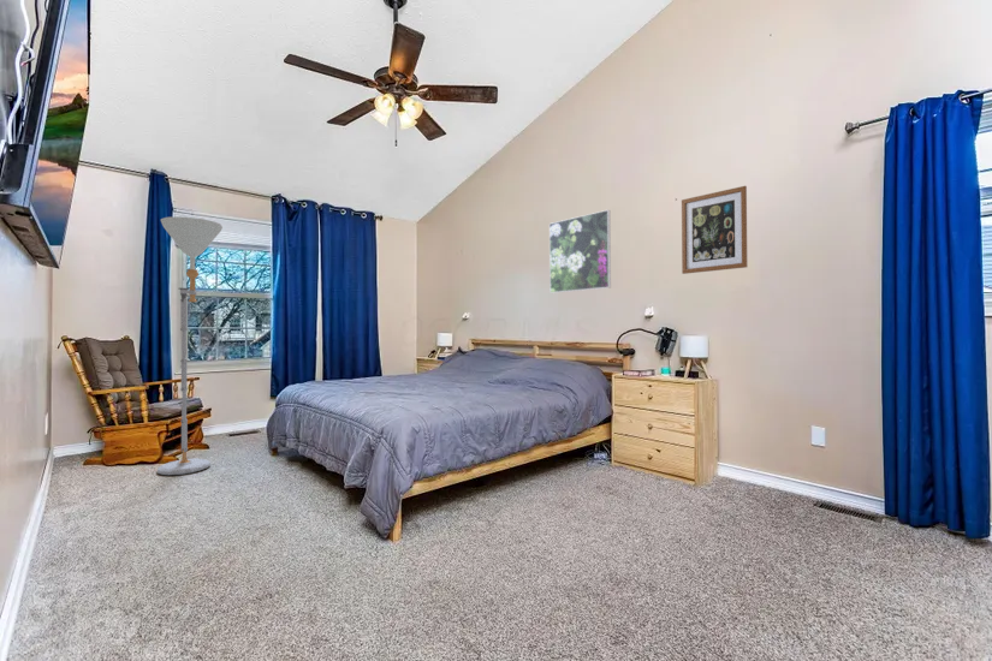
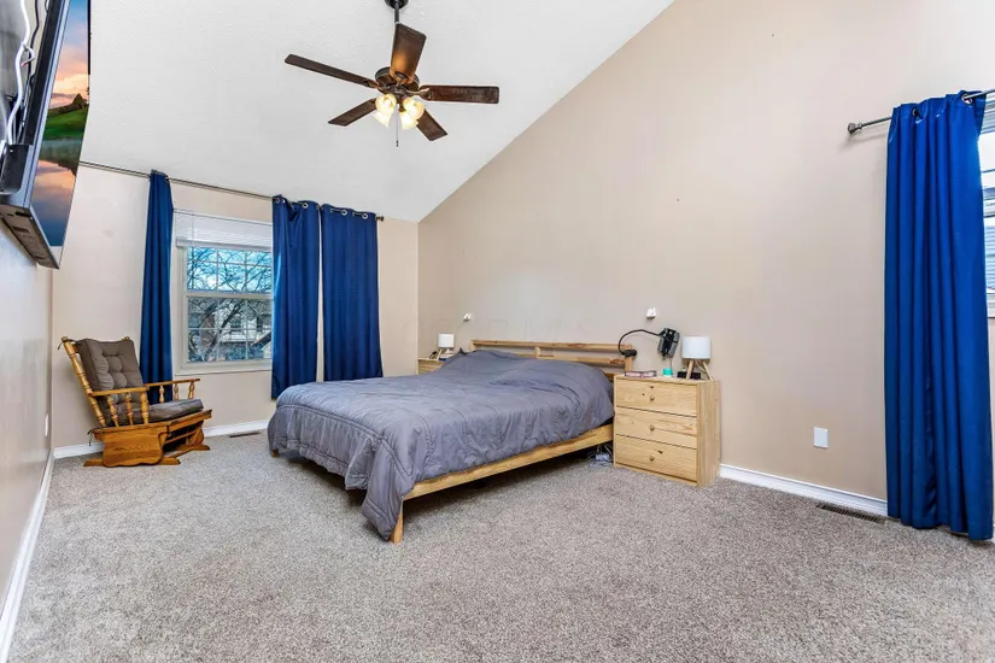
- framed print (578, 254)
- floor lamp (185, 344)
- wall art (712, 232)
